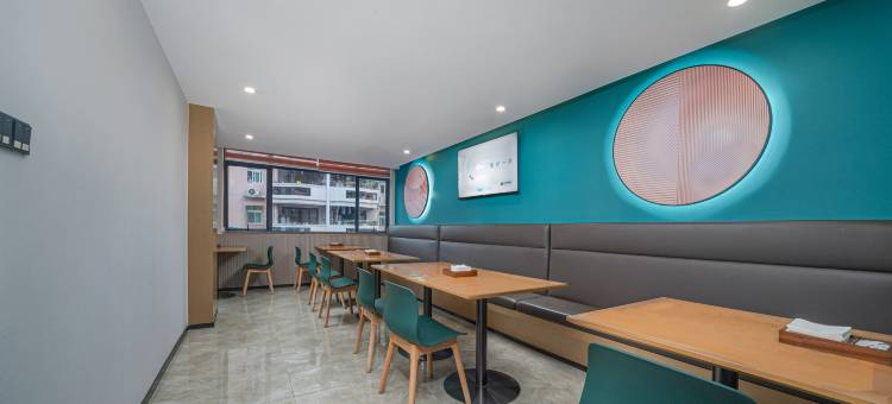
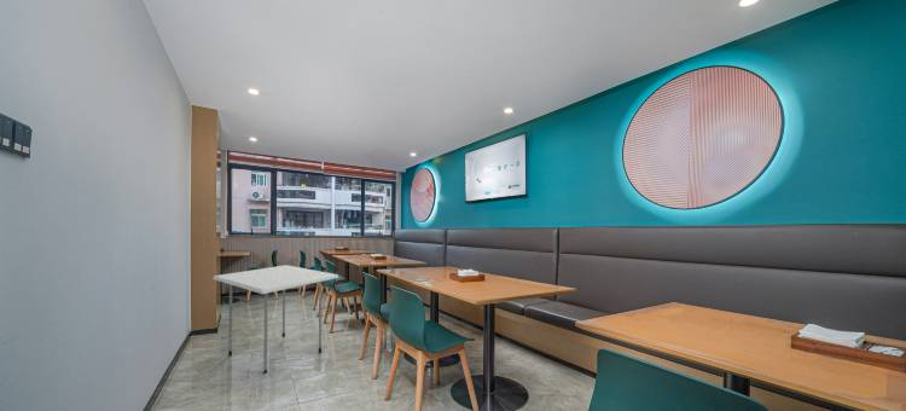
+ dining table (283, 313)
